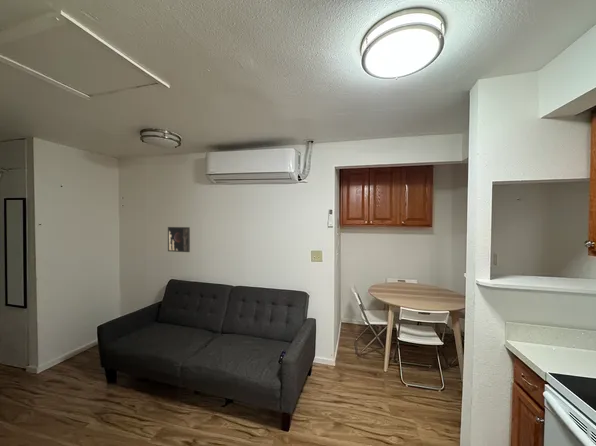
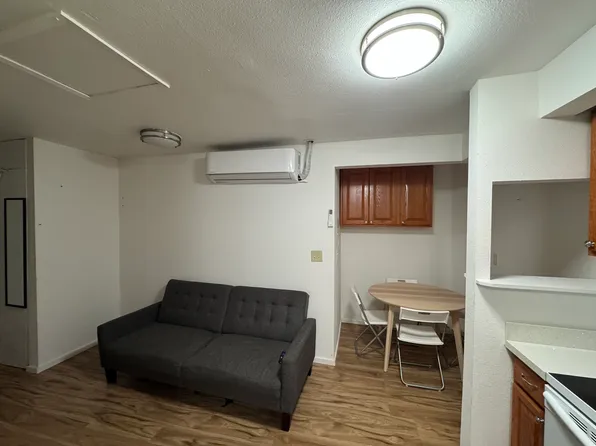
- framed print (178, 239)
